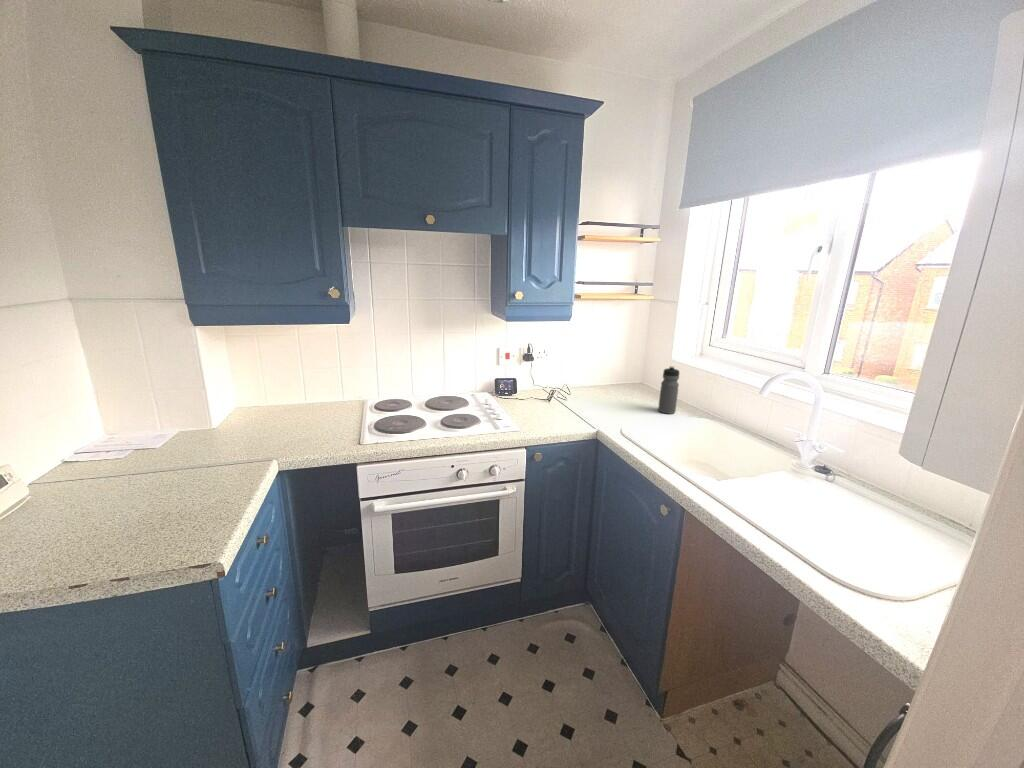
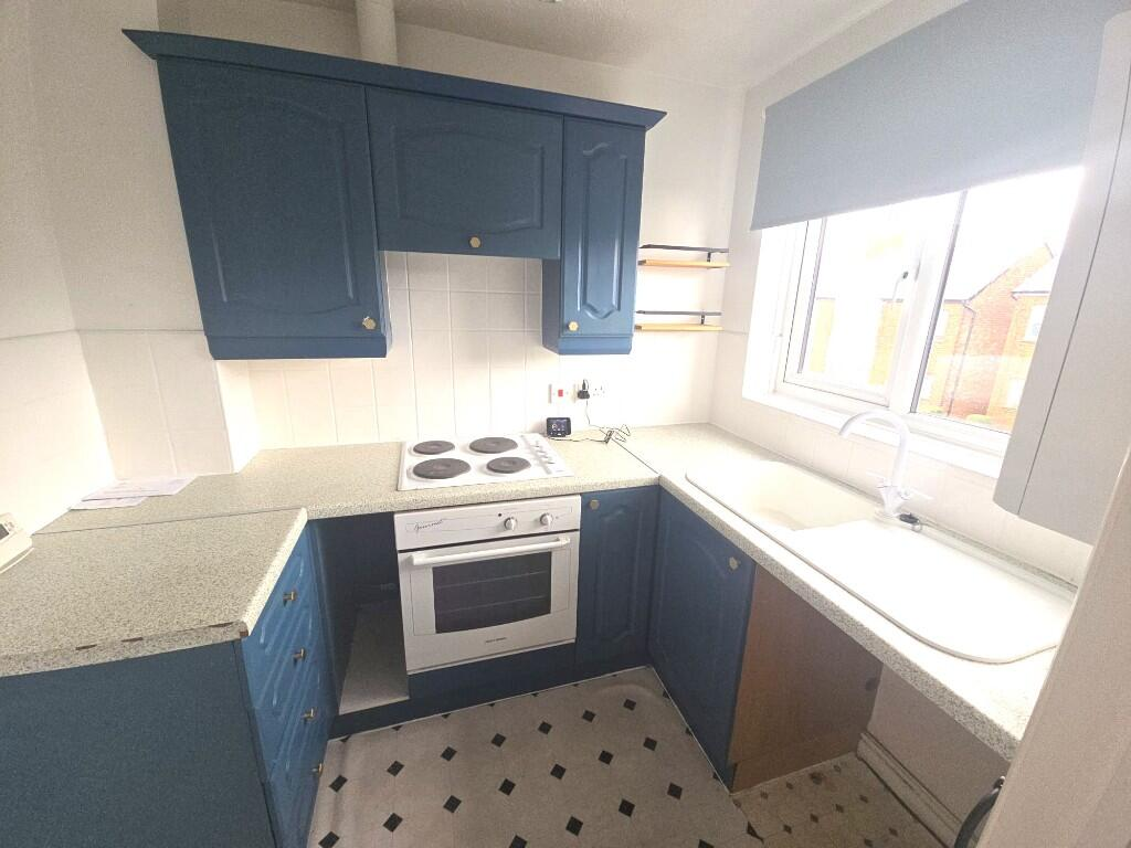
- water bottle (669, 389)
